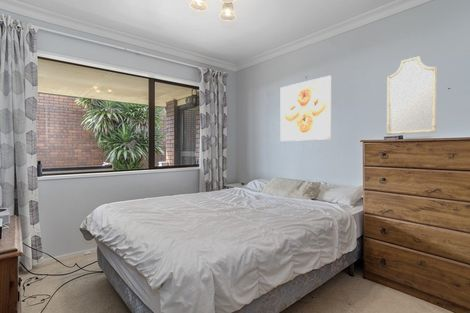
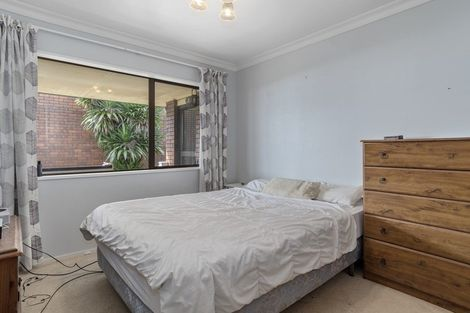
- home mirror (410, 96)
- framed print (303, 111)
